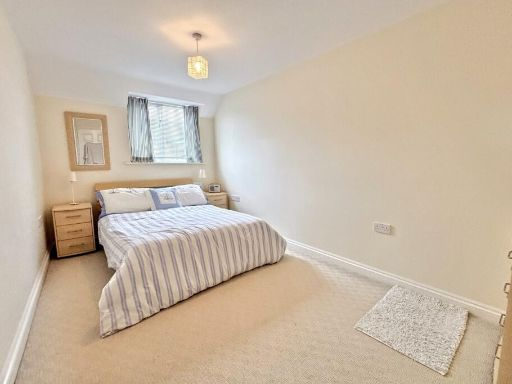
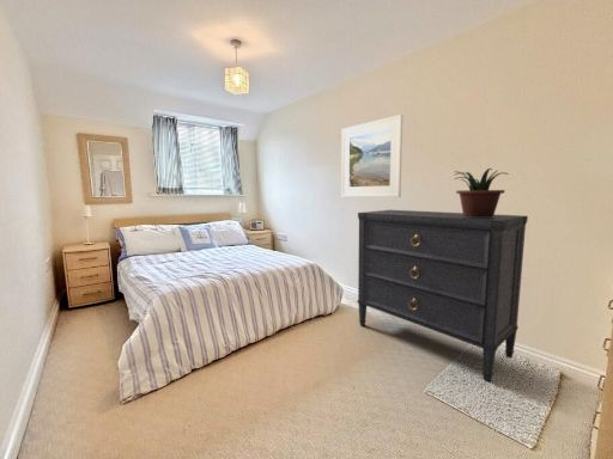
+ potted plant (475, 192)
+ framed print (369, 160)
+ dresser (429, 279)
